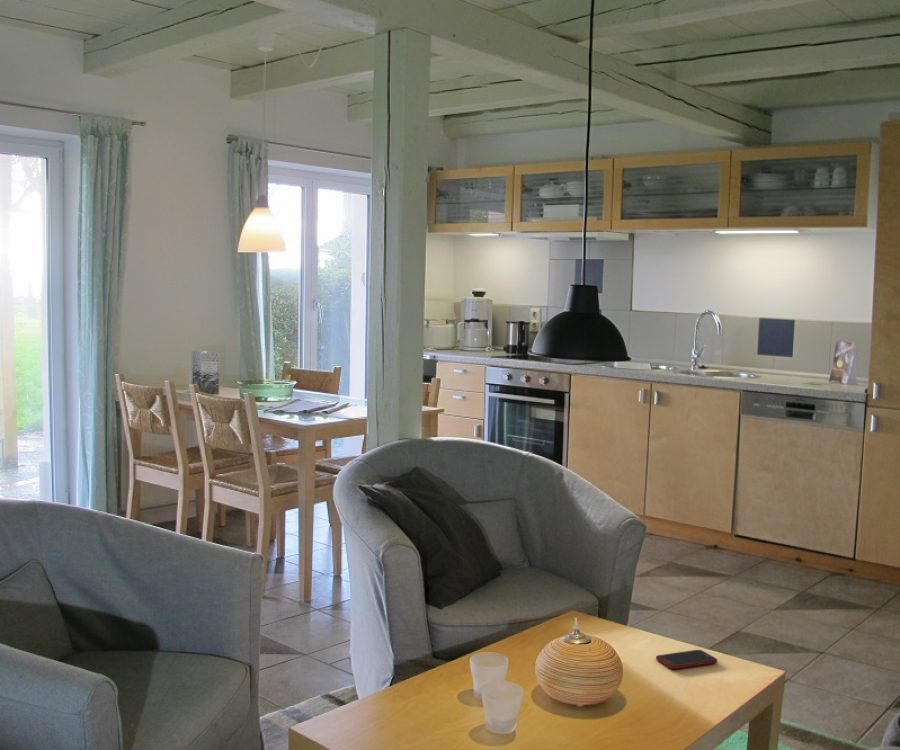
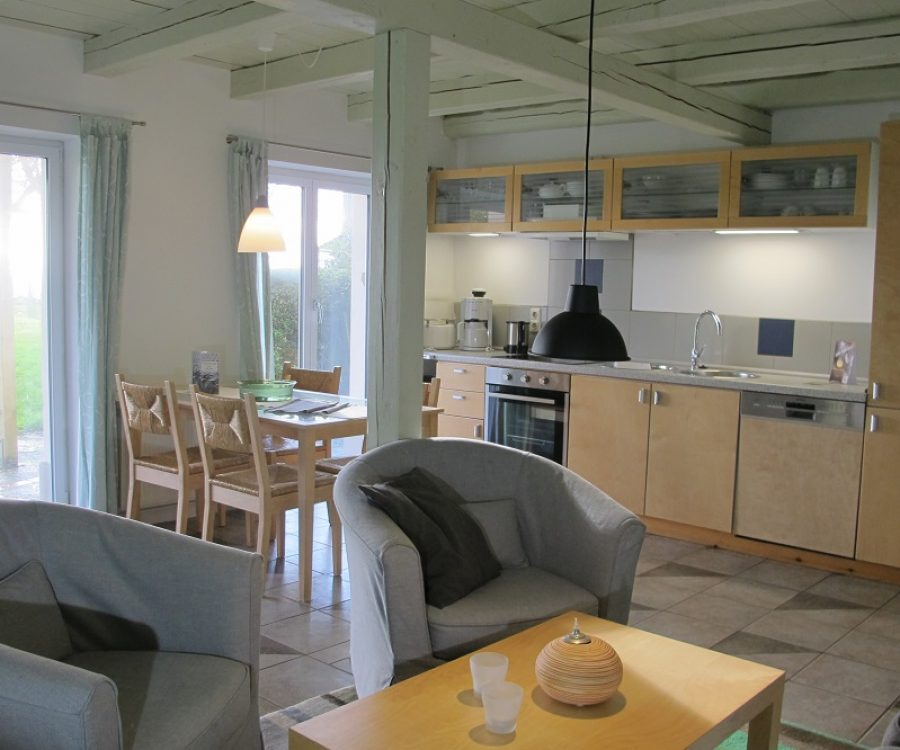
- cell phone (686, 659)
